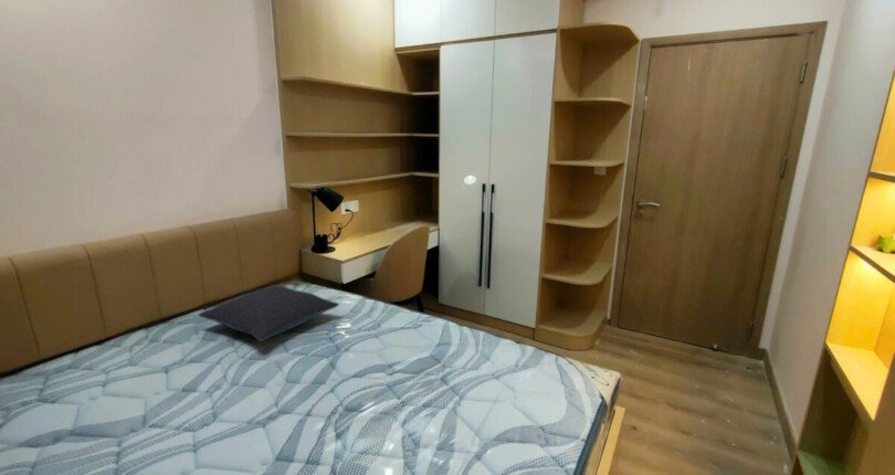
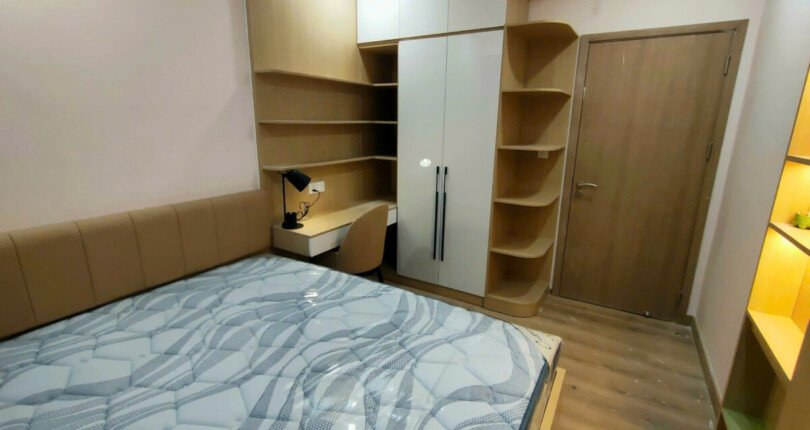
- pillow (270, 309)
